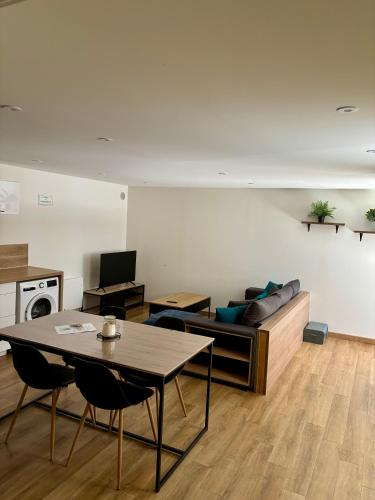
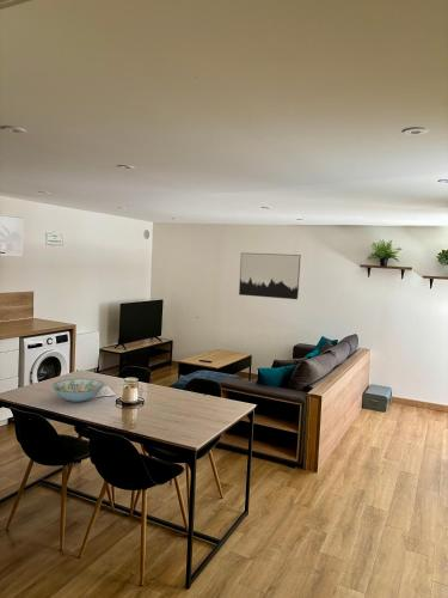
+ wall art (268, 275)
+ decorative bowl (78, 392)
